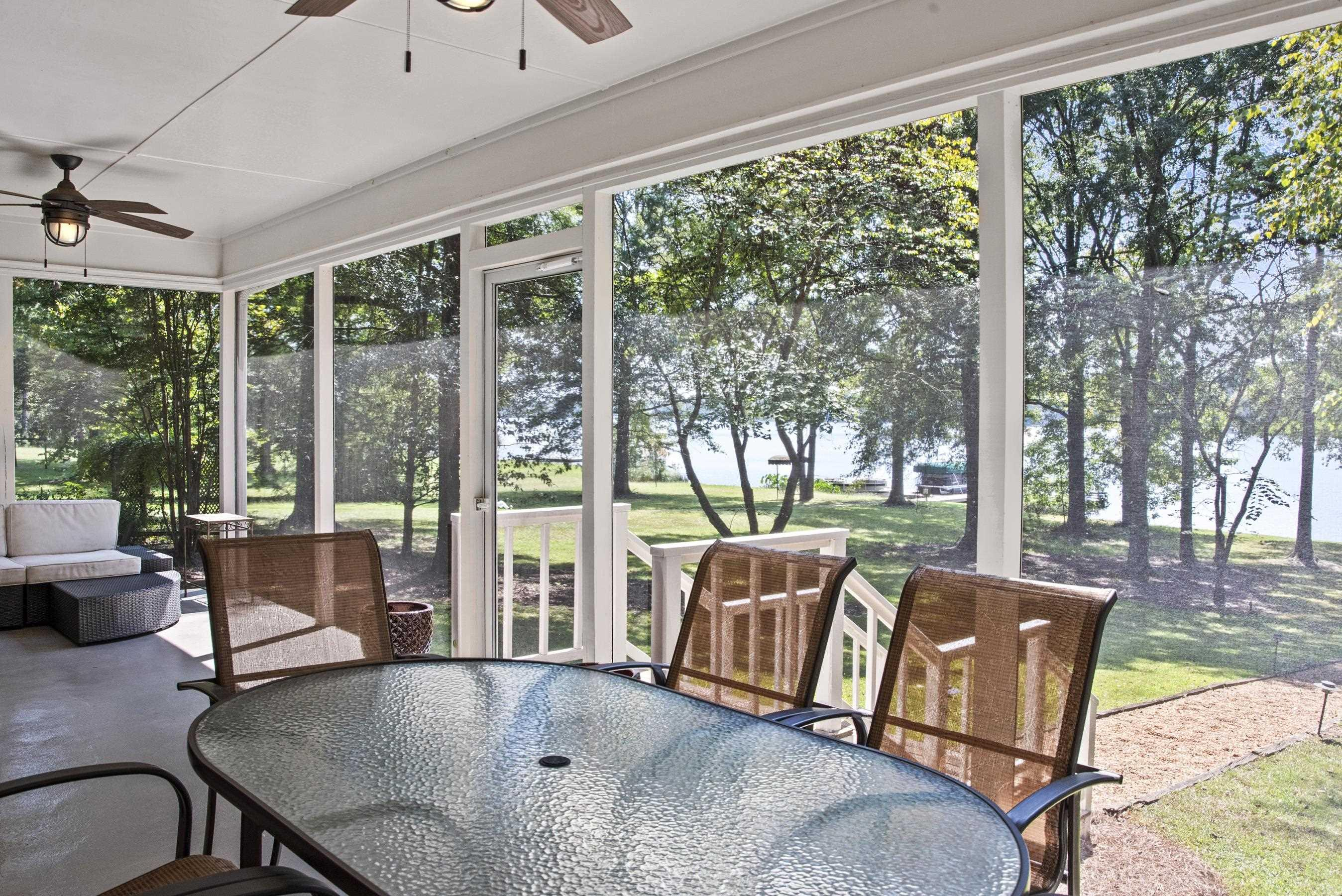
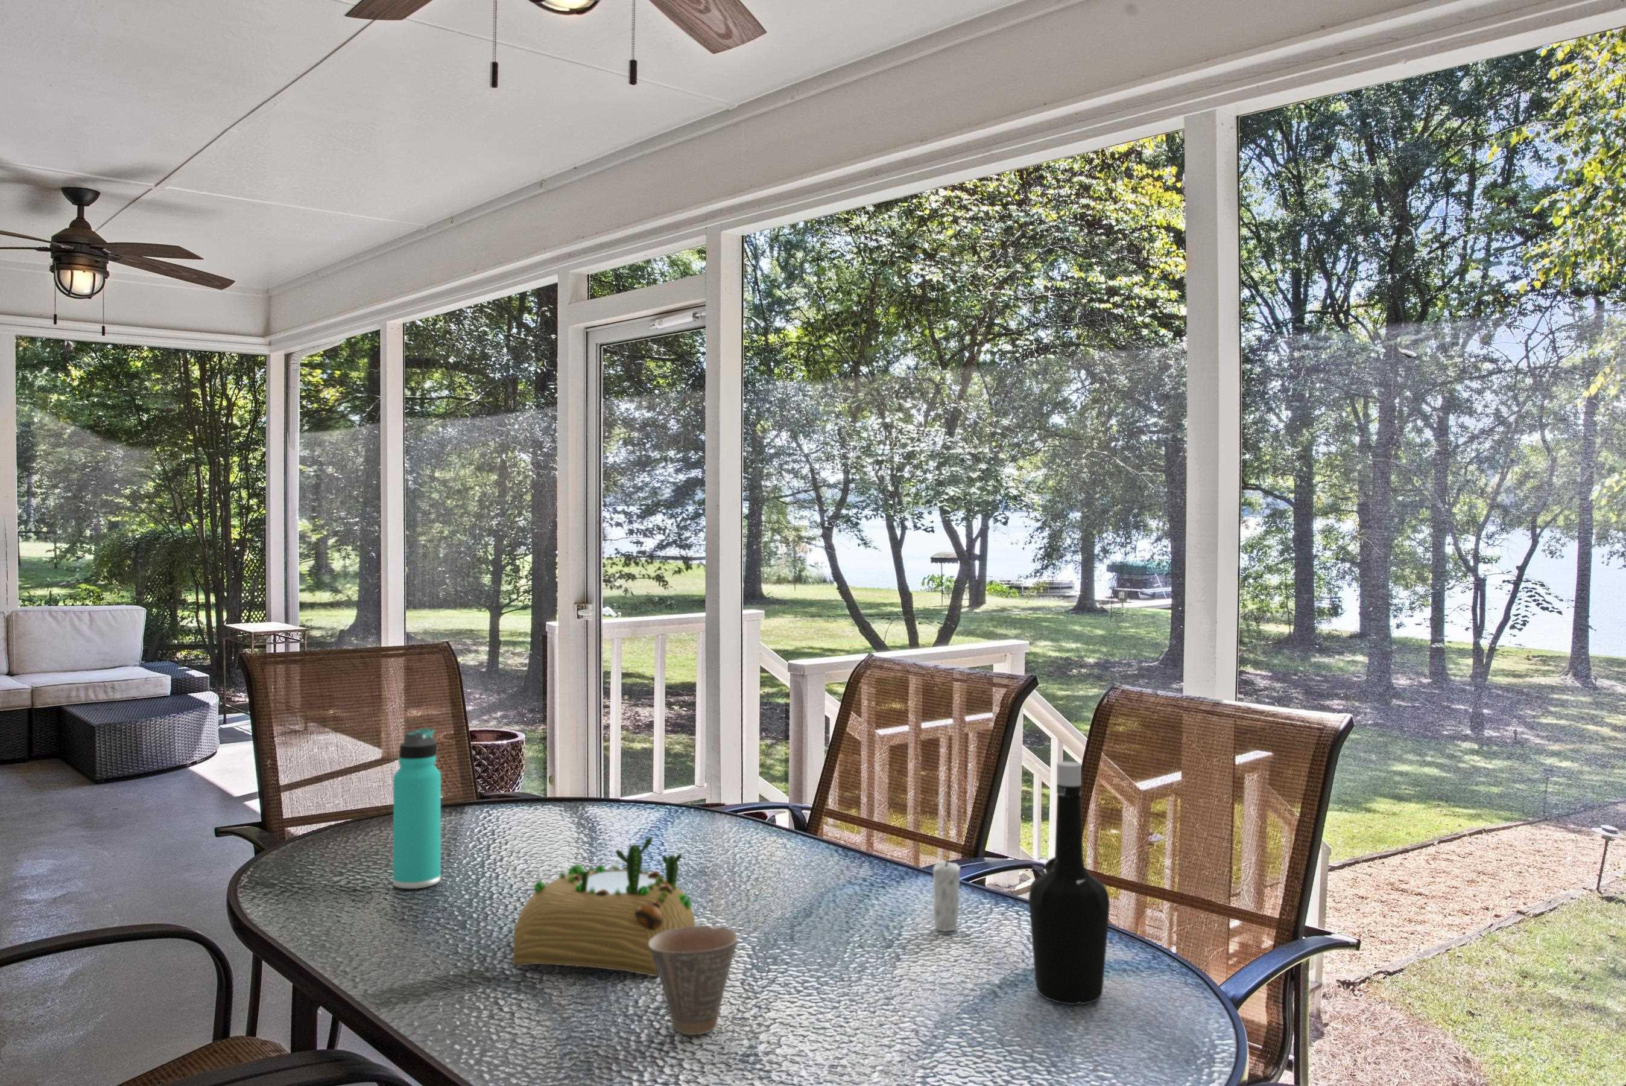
+ candle (946, 890)
+ bottle (1069, 879)
+ succulent planter (605, 890)
+ thermos bottle (417, 807)
+ cup (693, 981)
